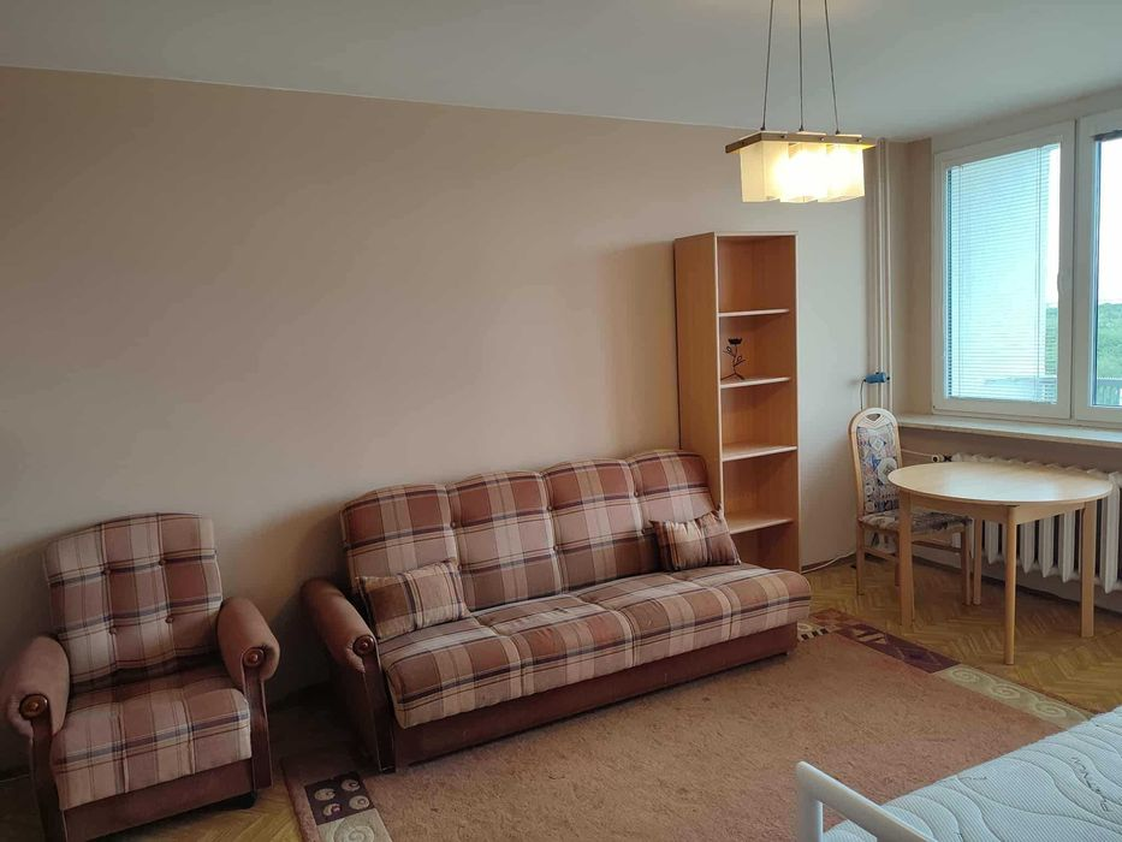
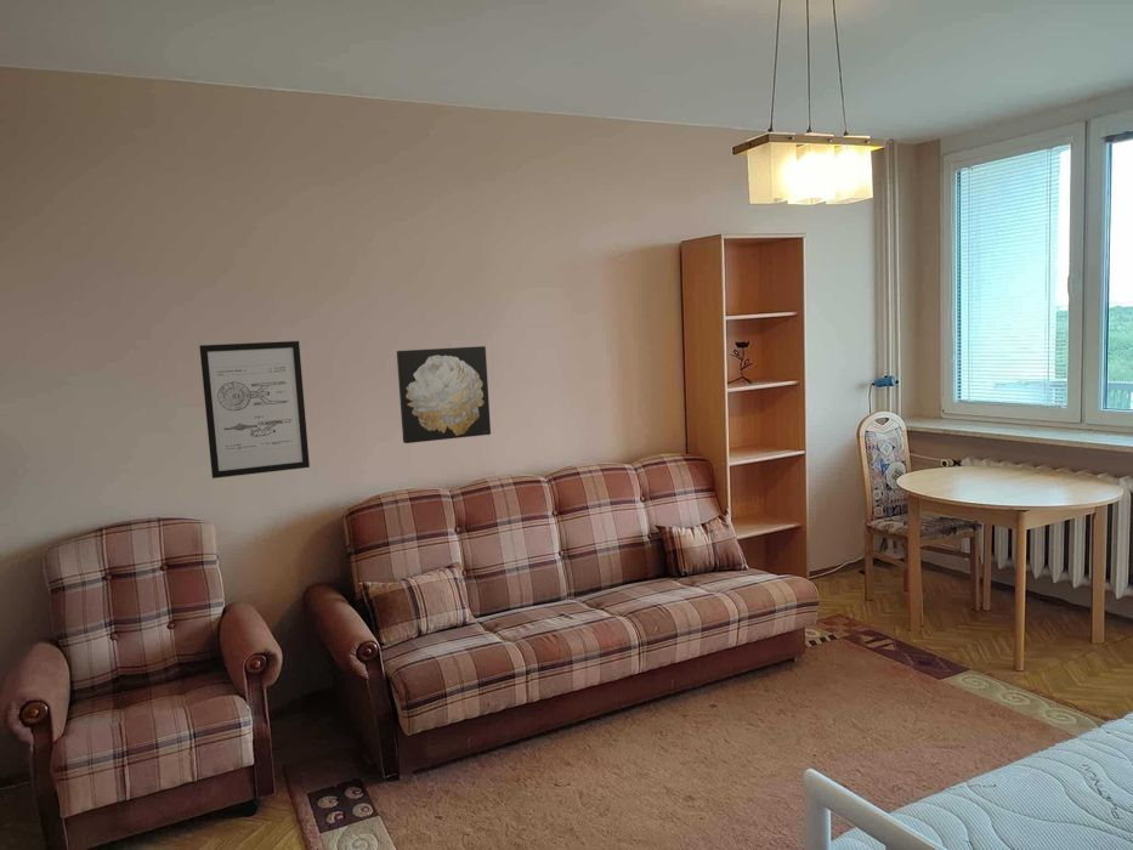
+ wall art (444, 393)
+ wall art (256, 408)
